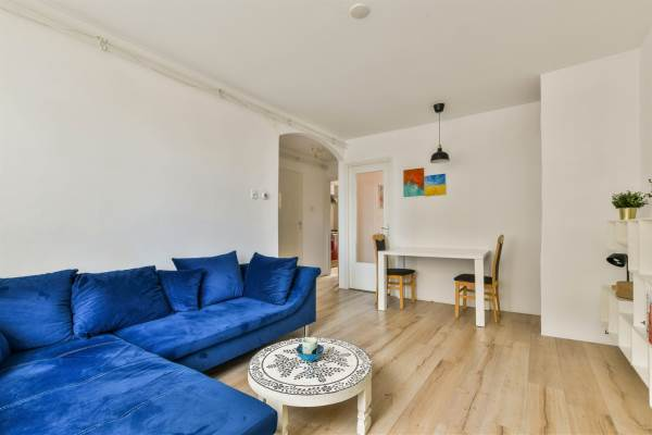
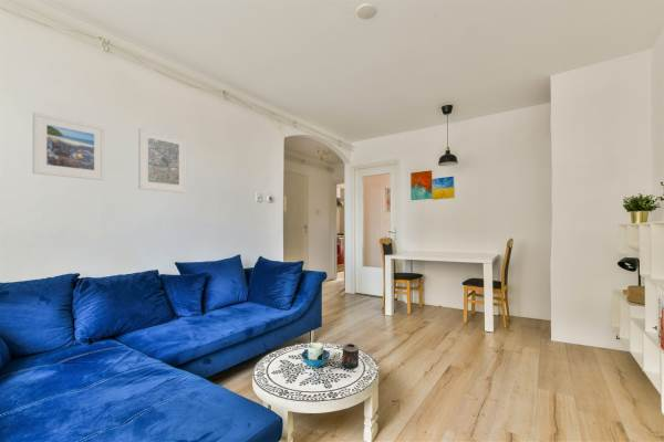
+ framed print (71, 148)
+ candle (347, 355)
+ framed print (164, 161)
